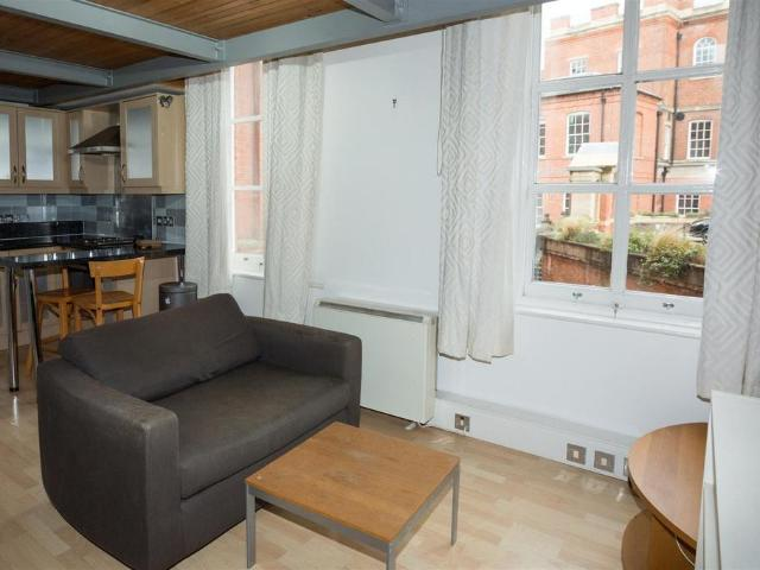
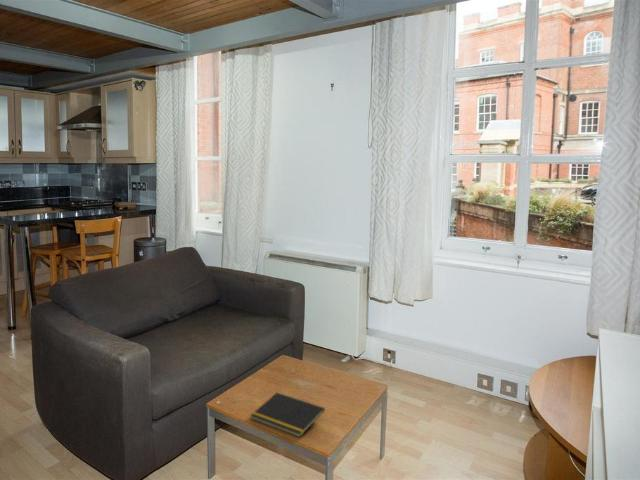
+ notepad (287, 413)
